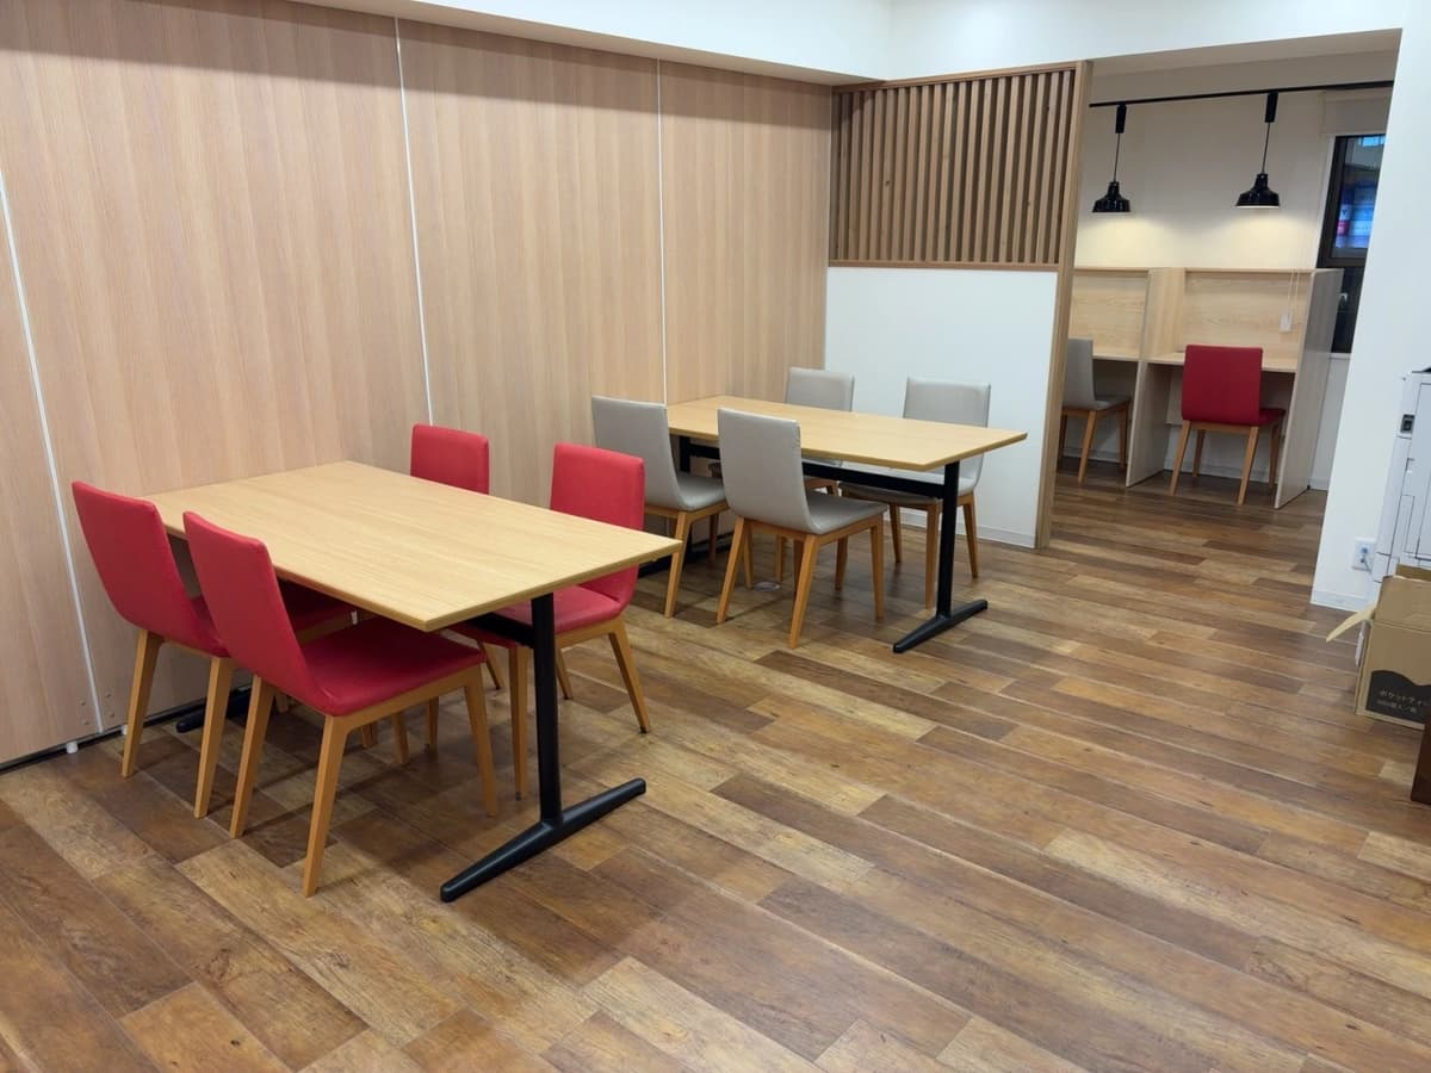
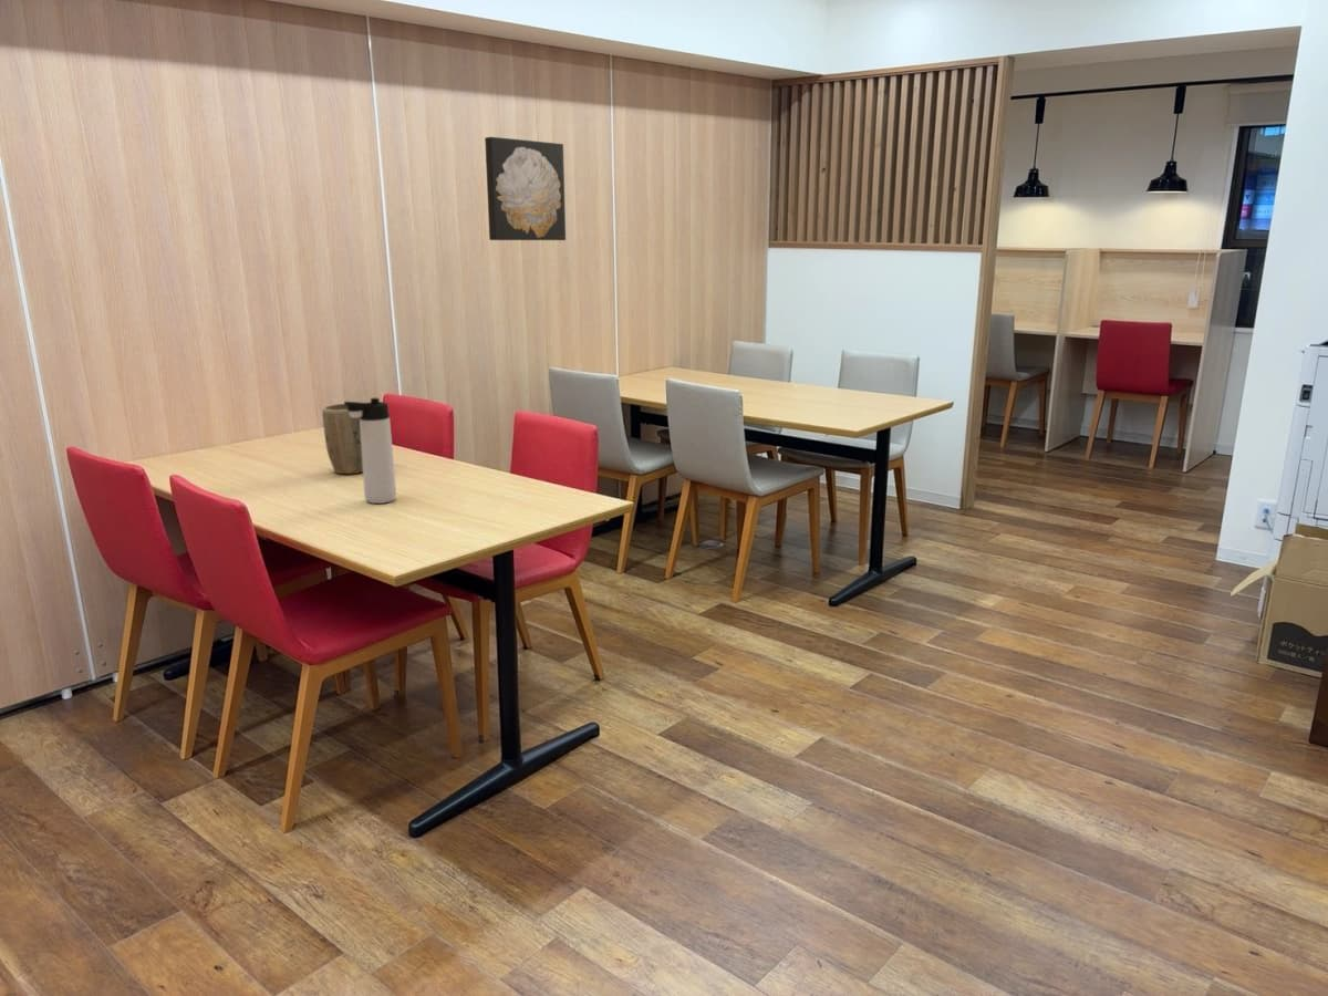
+ thermos bottle (370, 450)
+ wall art (527, 190)
+ plant pot (349, 438)
